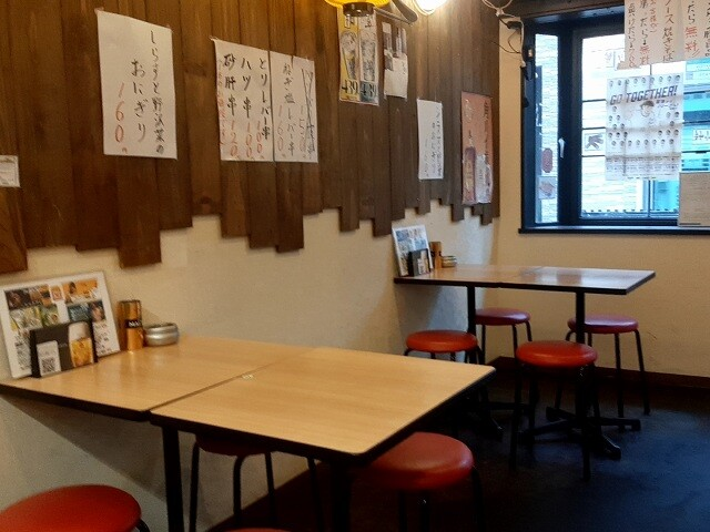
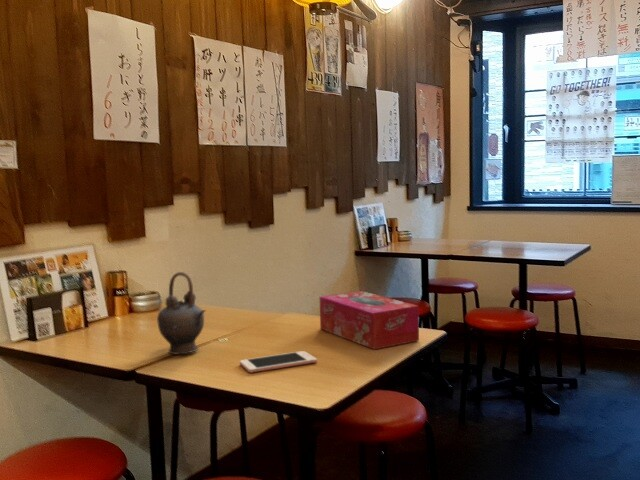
+ teapot (184, 312)
+ tissue box (367, 317)
+ cell phone (278, 361)
